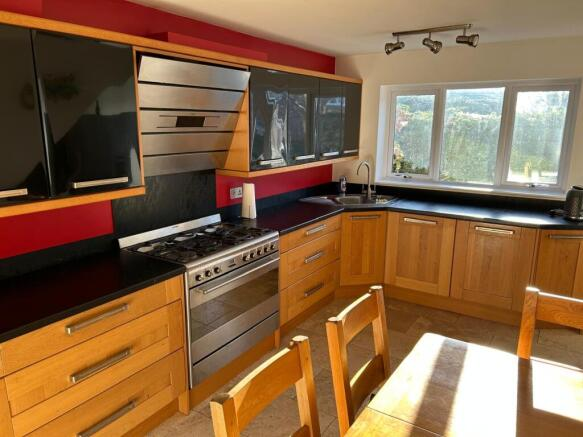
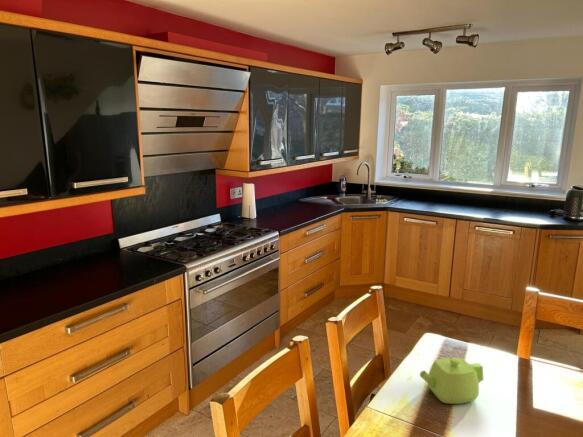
+ teapot (451, 377)
